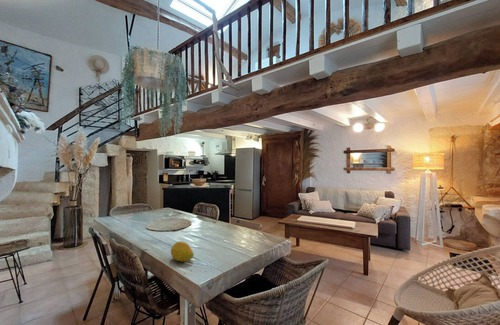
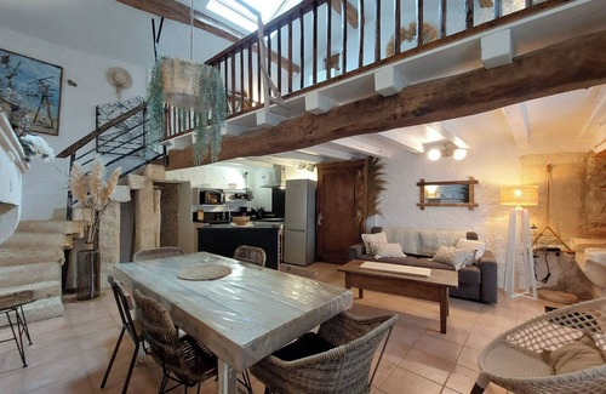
- fruit (182, 251)
